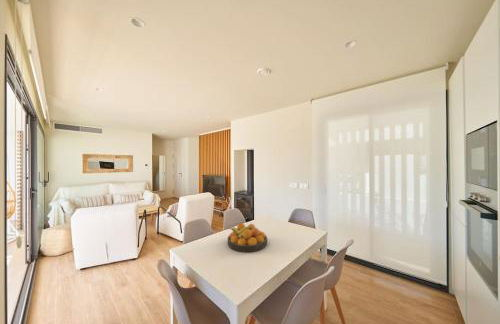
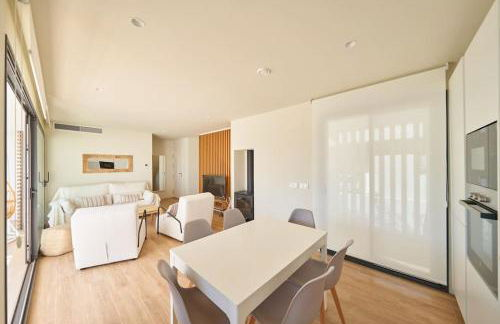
- fruit bowl (247, 234)
